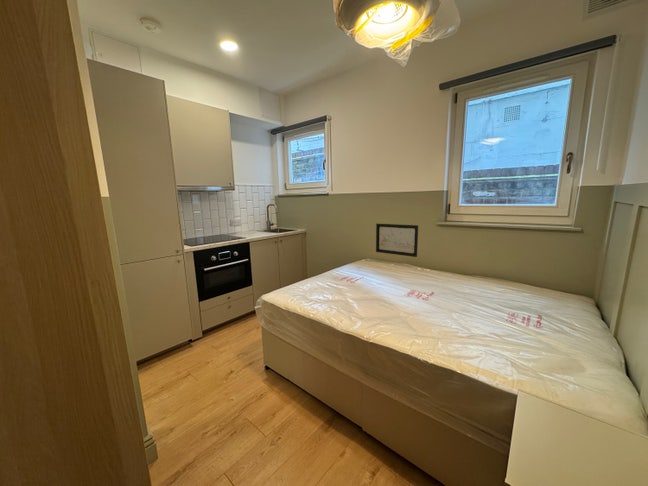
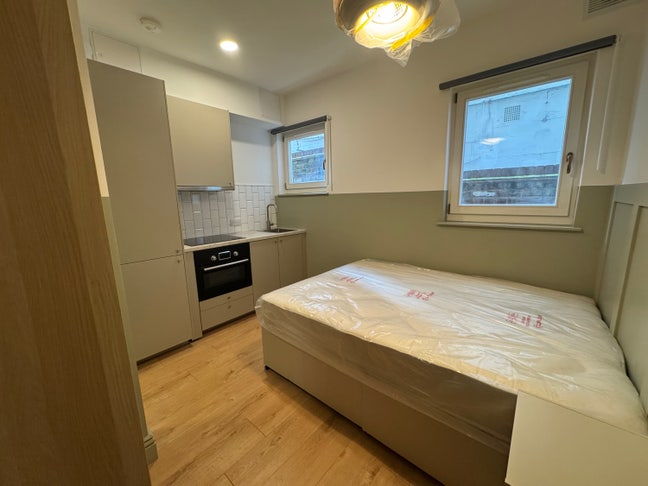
- wall art (395, 239)
